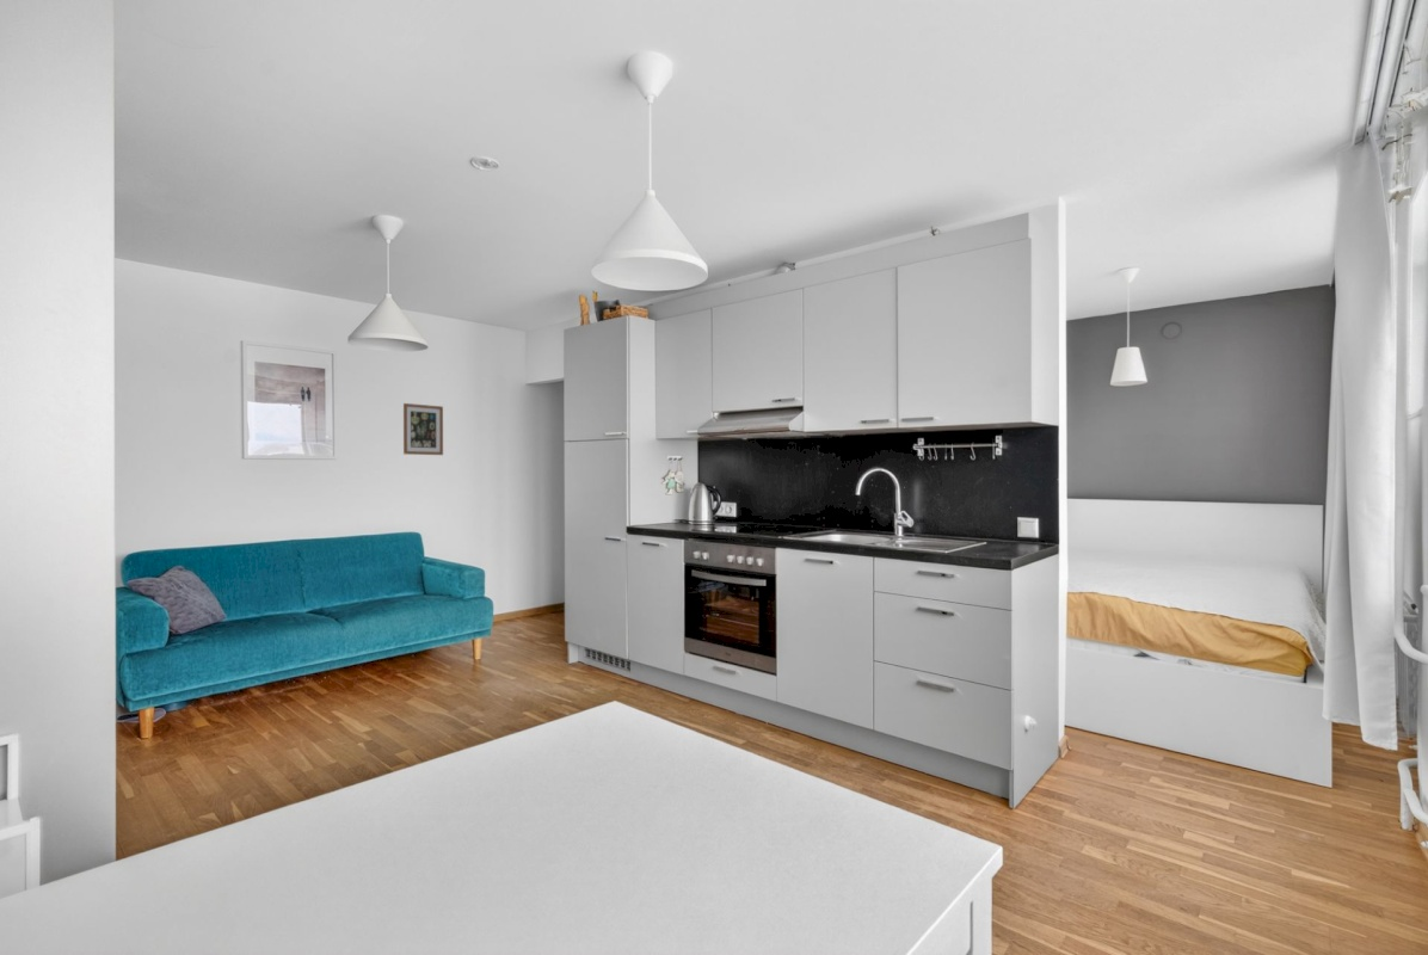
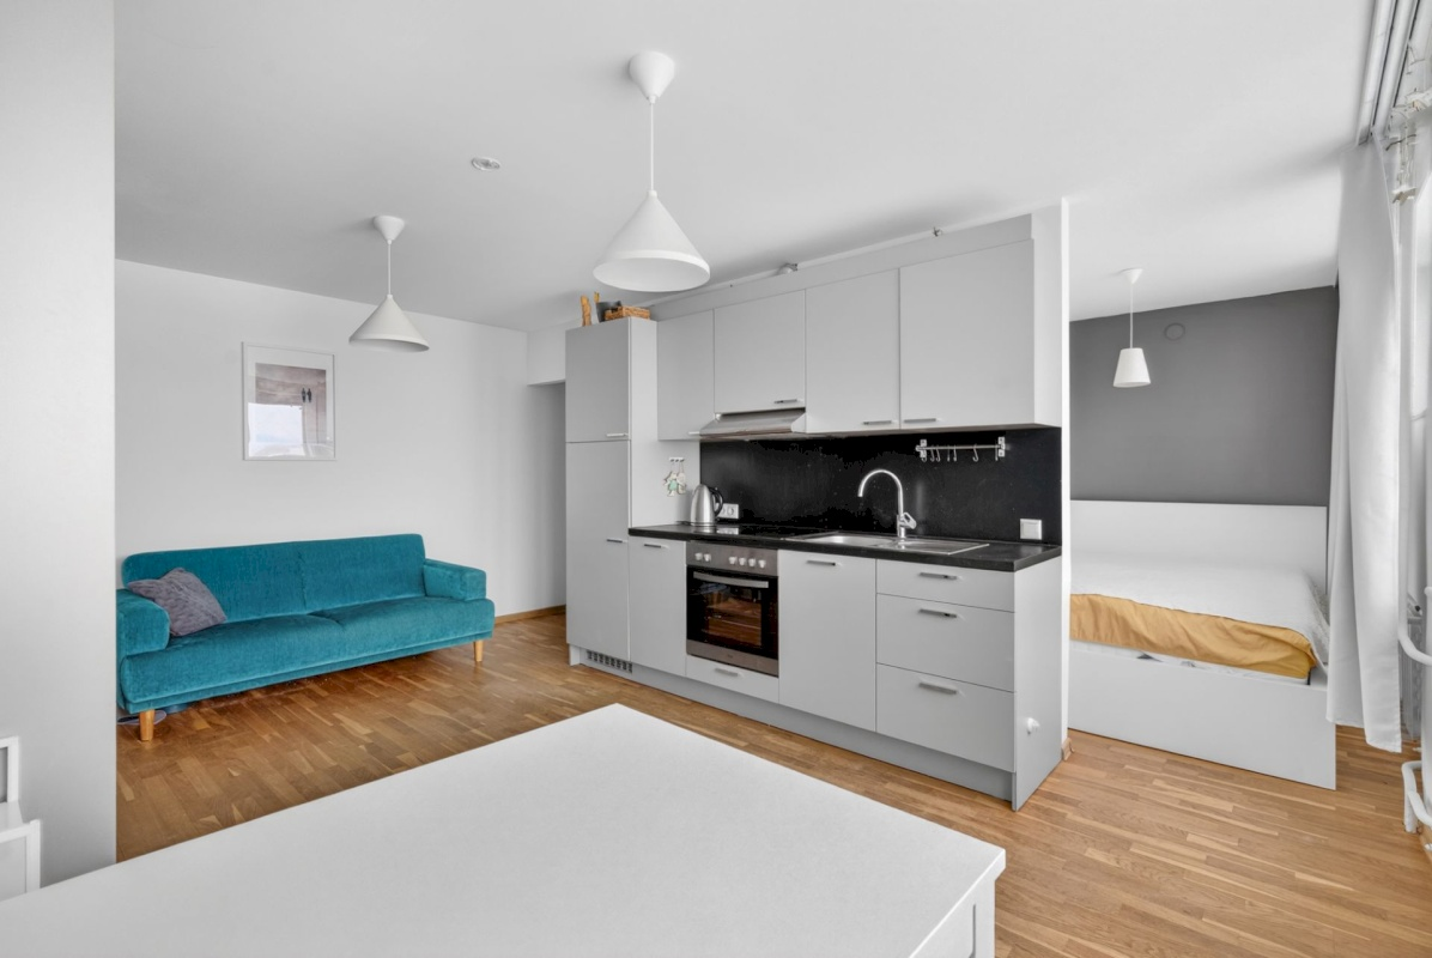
- wall art (423, 430)
